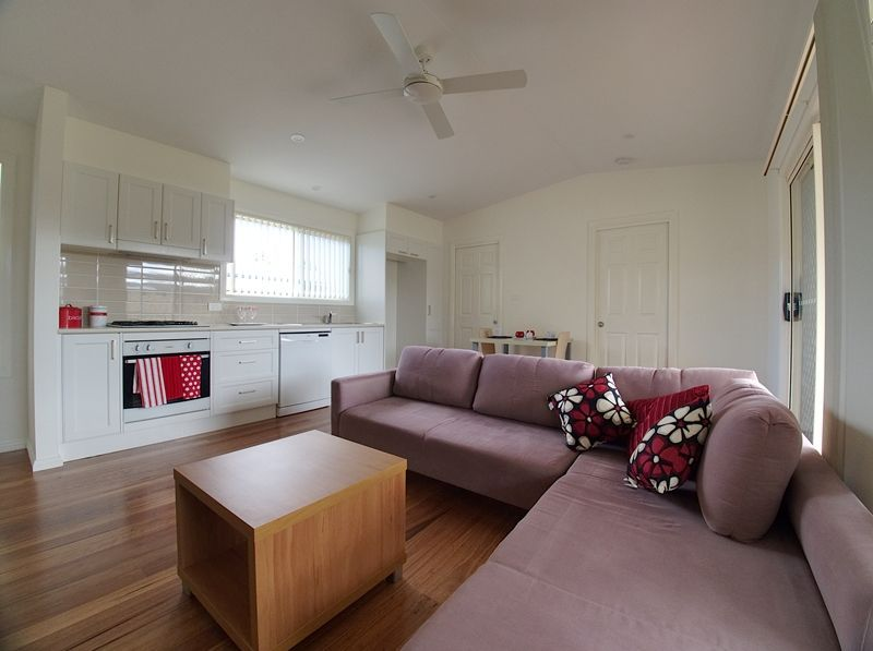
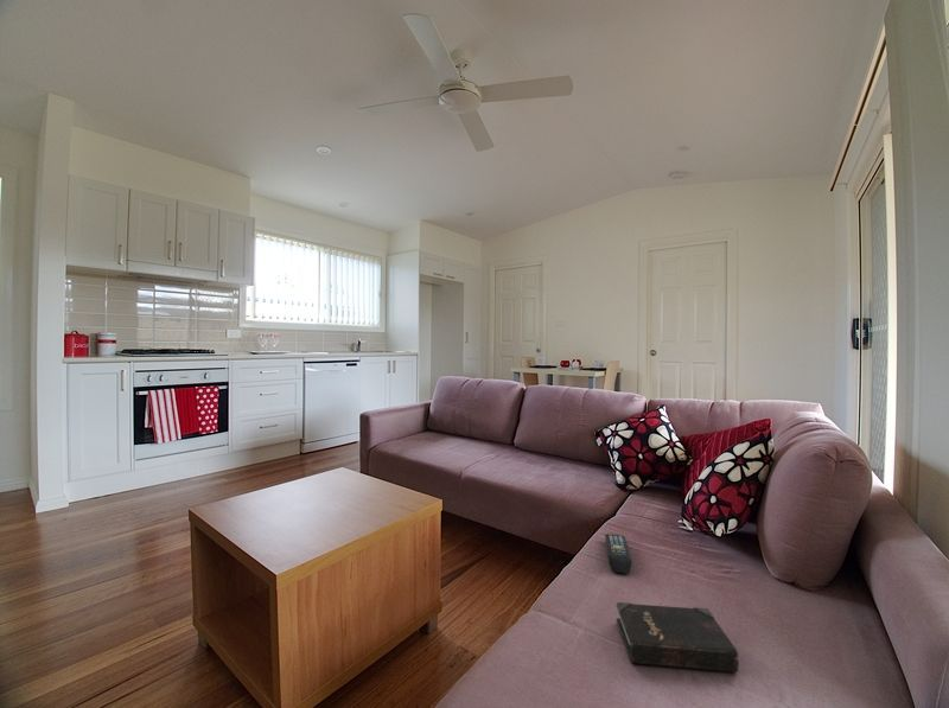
+ remote control (617, 549)
+ hardback book (671, 634)
